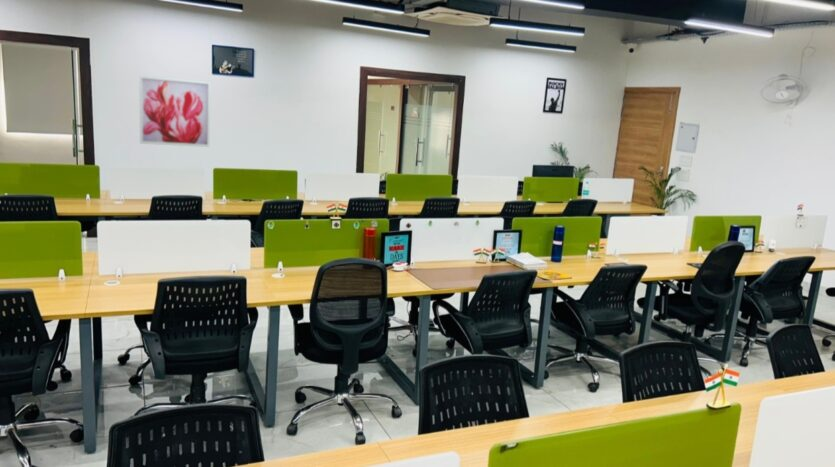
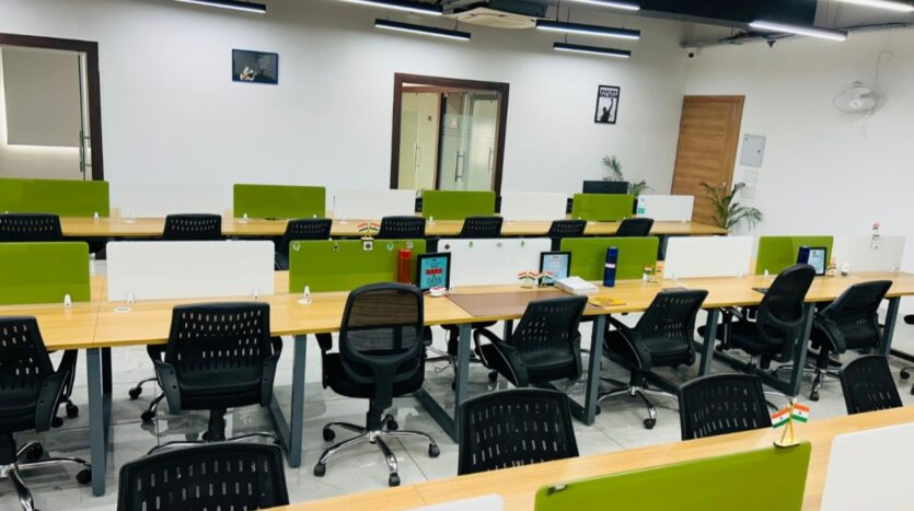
- wall art (175, 112)
